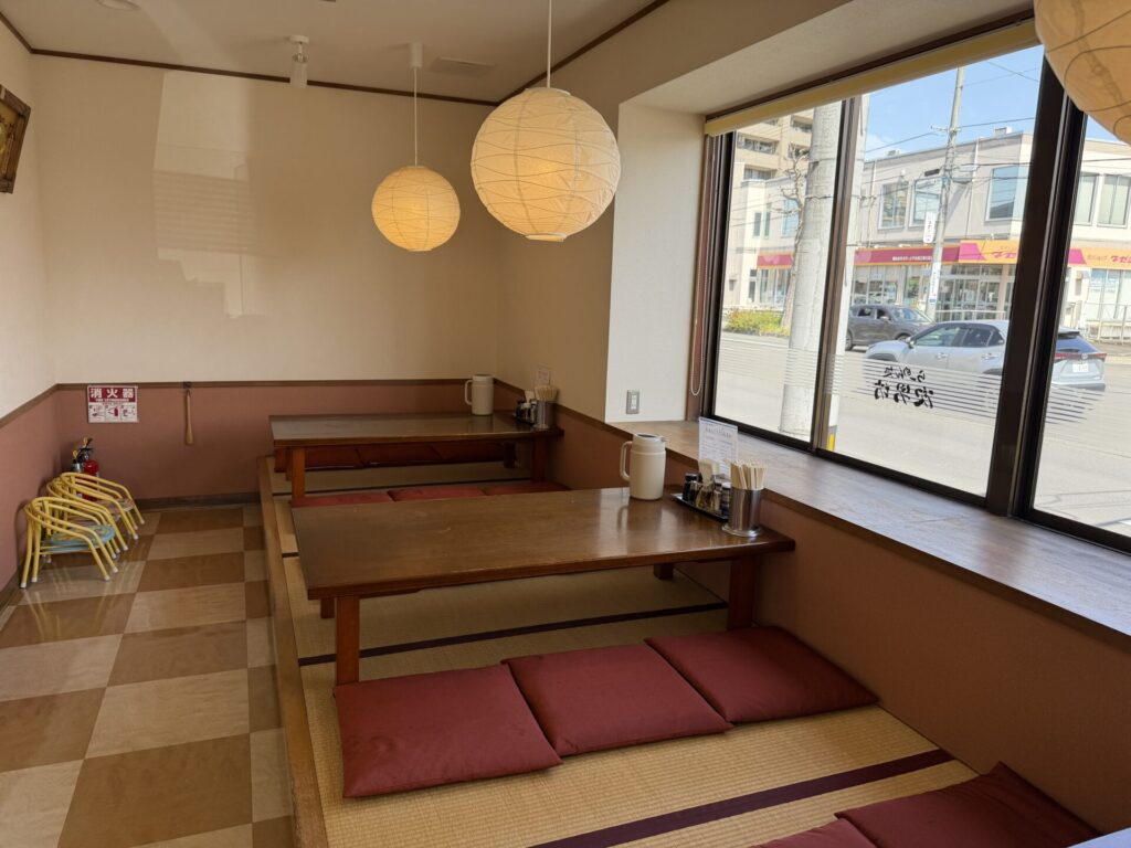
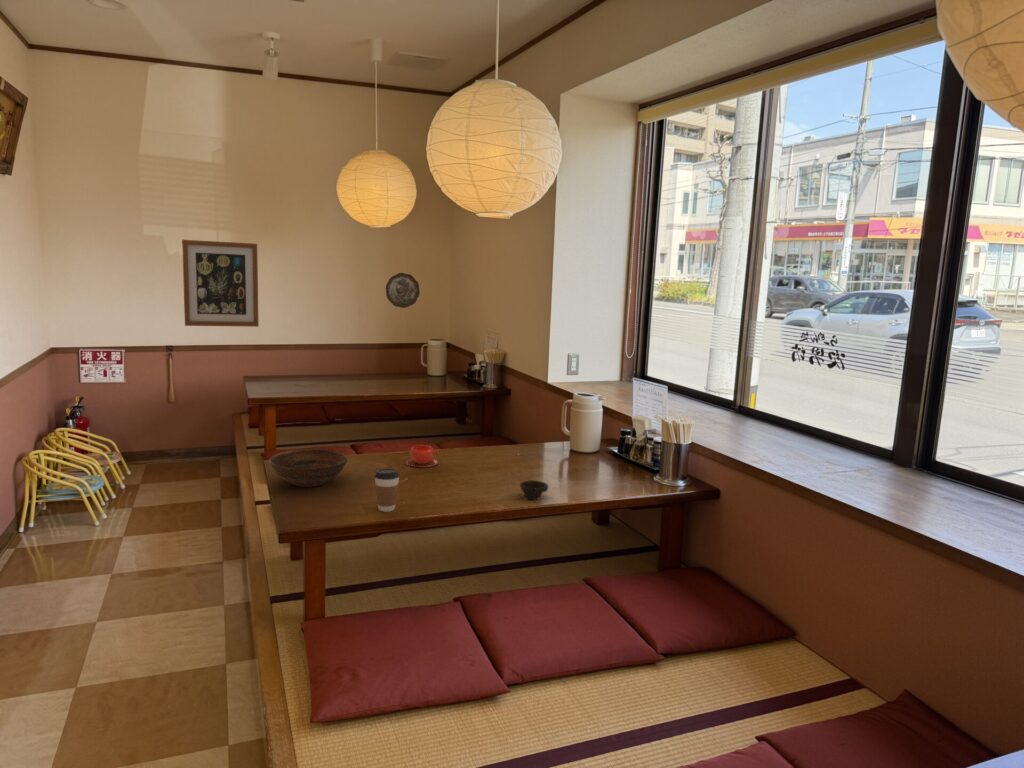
+ wall art (221, 284)
+ bowl (309, 470)
+ teacup (422, 455)
+ coffee cup (386, 490)
+ decorative plate (402, 290)
+ cup (534, 491)
